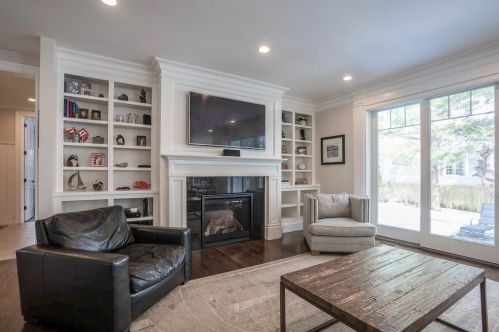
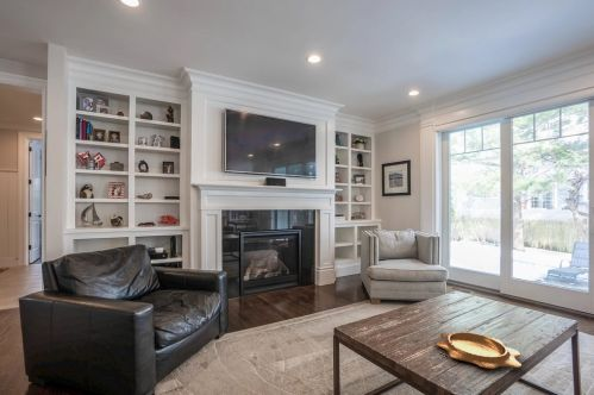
+ decorative bowl (476, 347)
